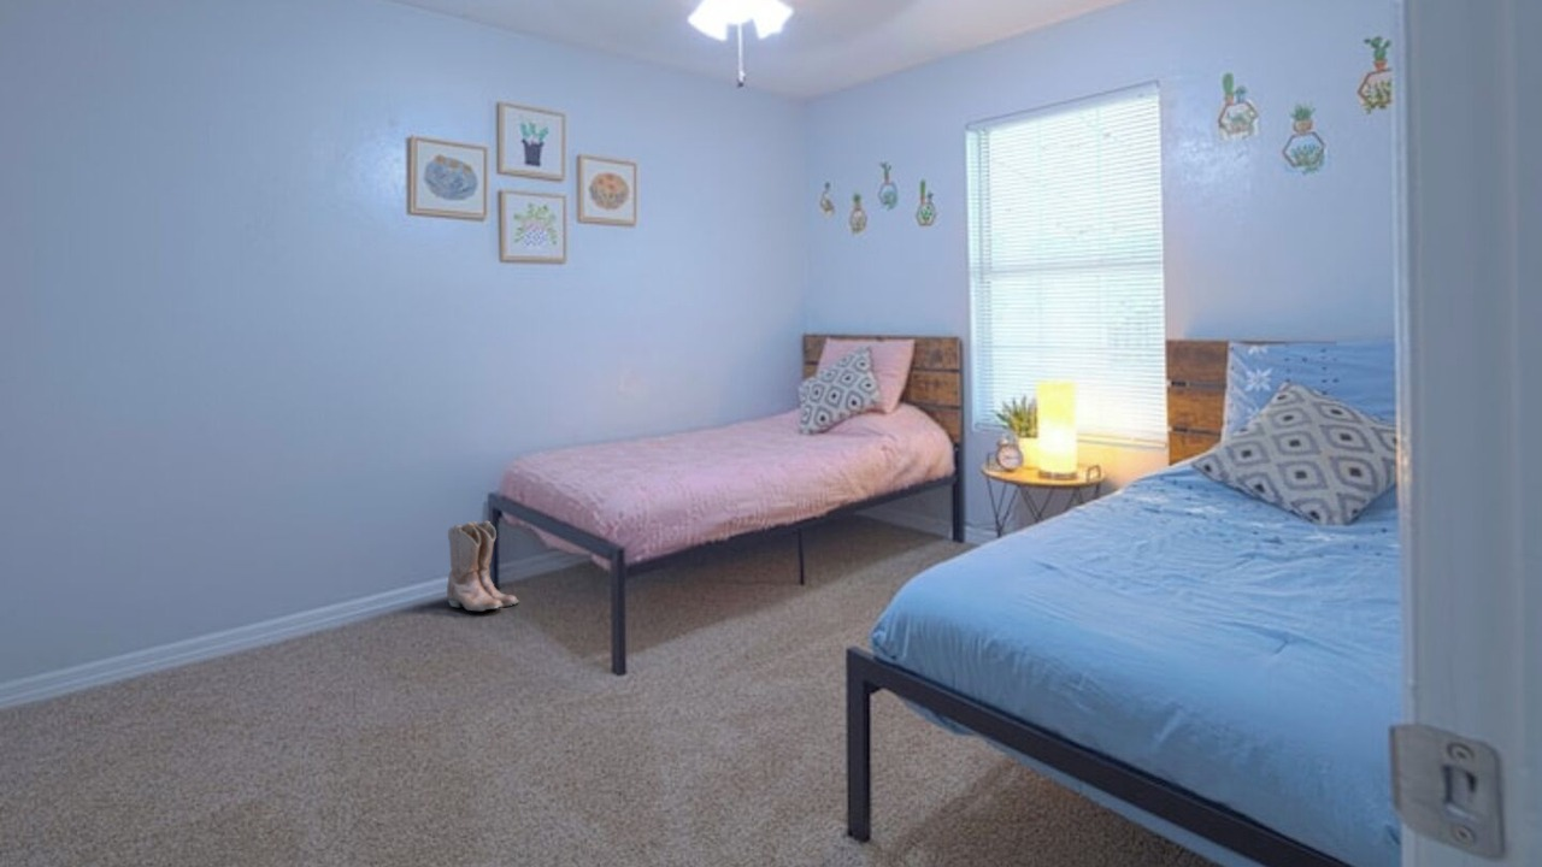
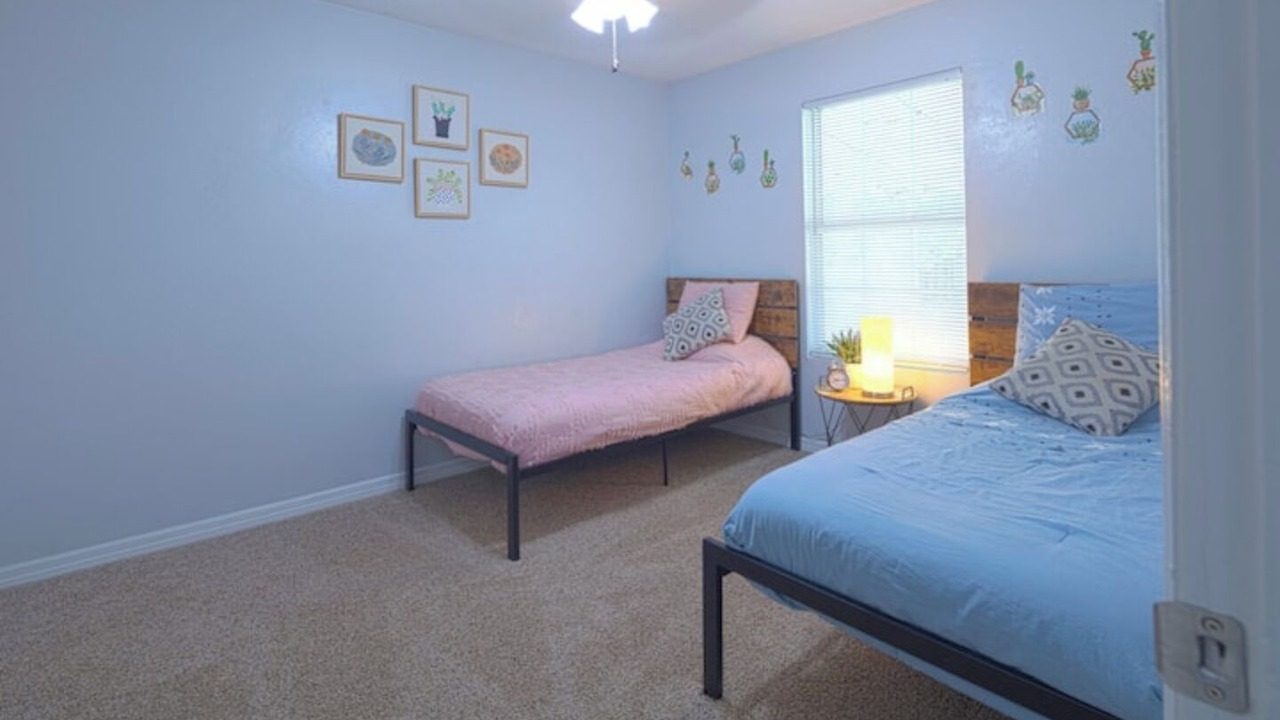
- boots (482, 562)
